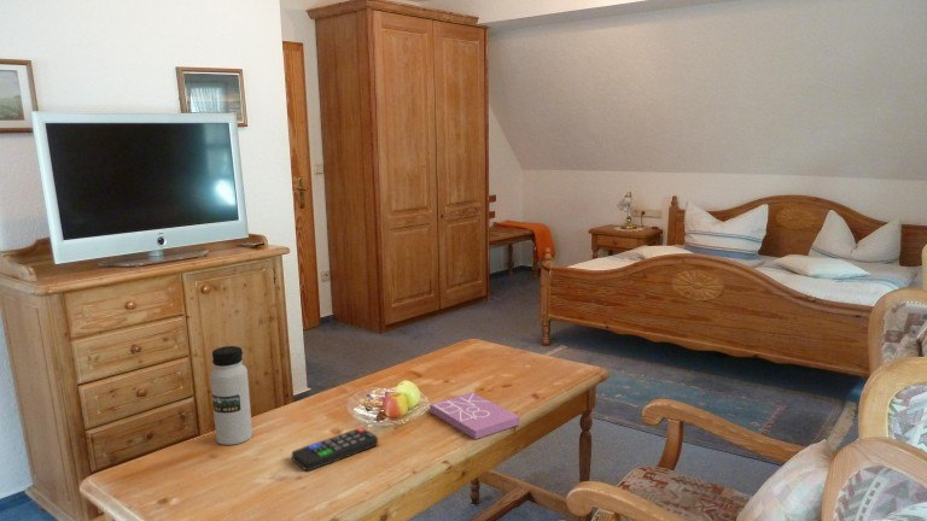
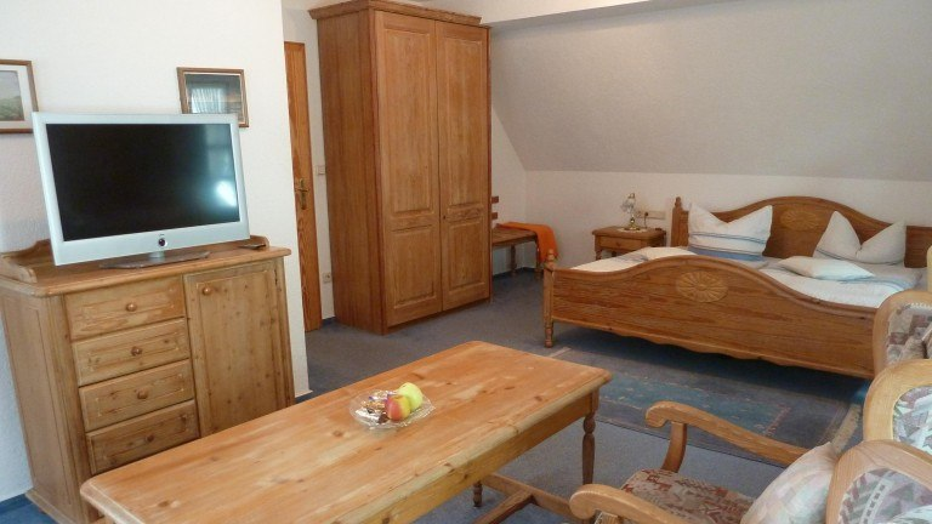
- water bottle (231, 393)
- remote control (336, 447)
- book (473, 414)
